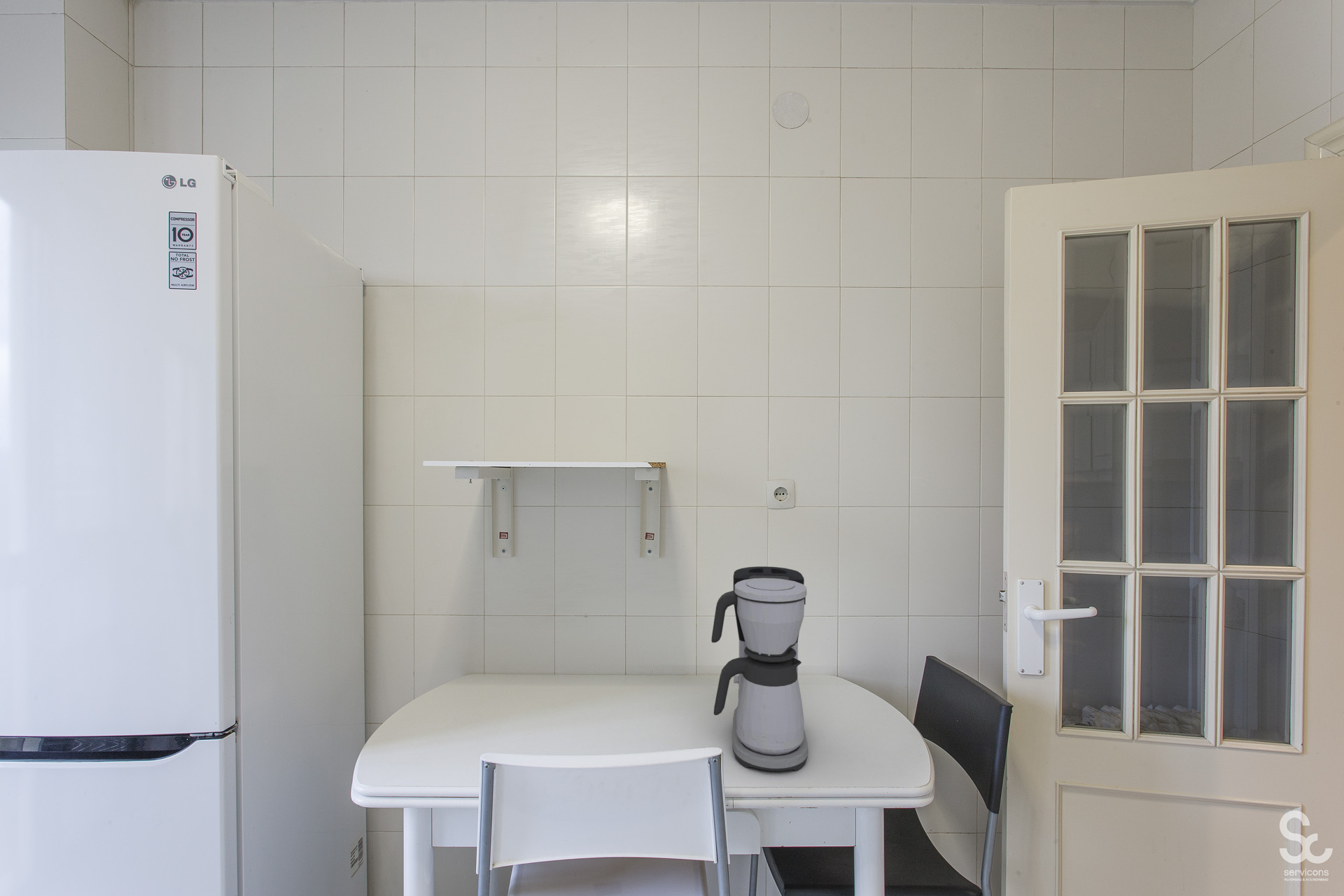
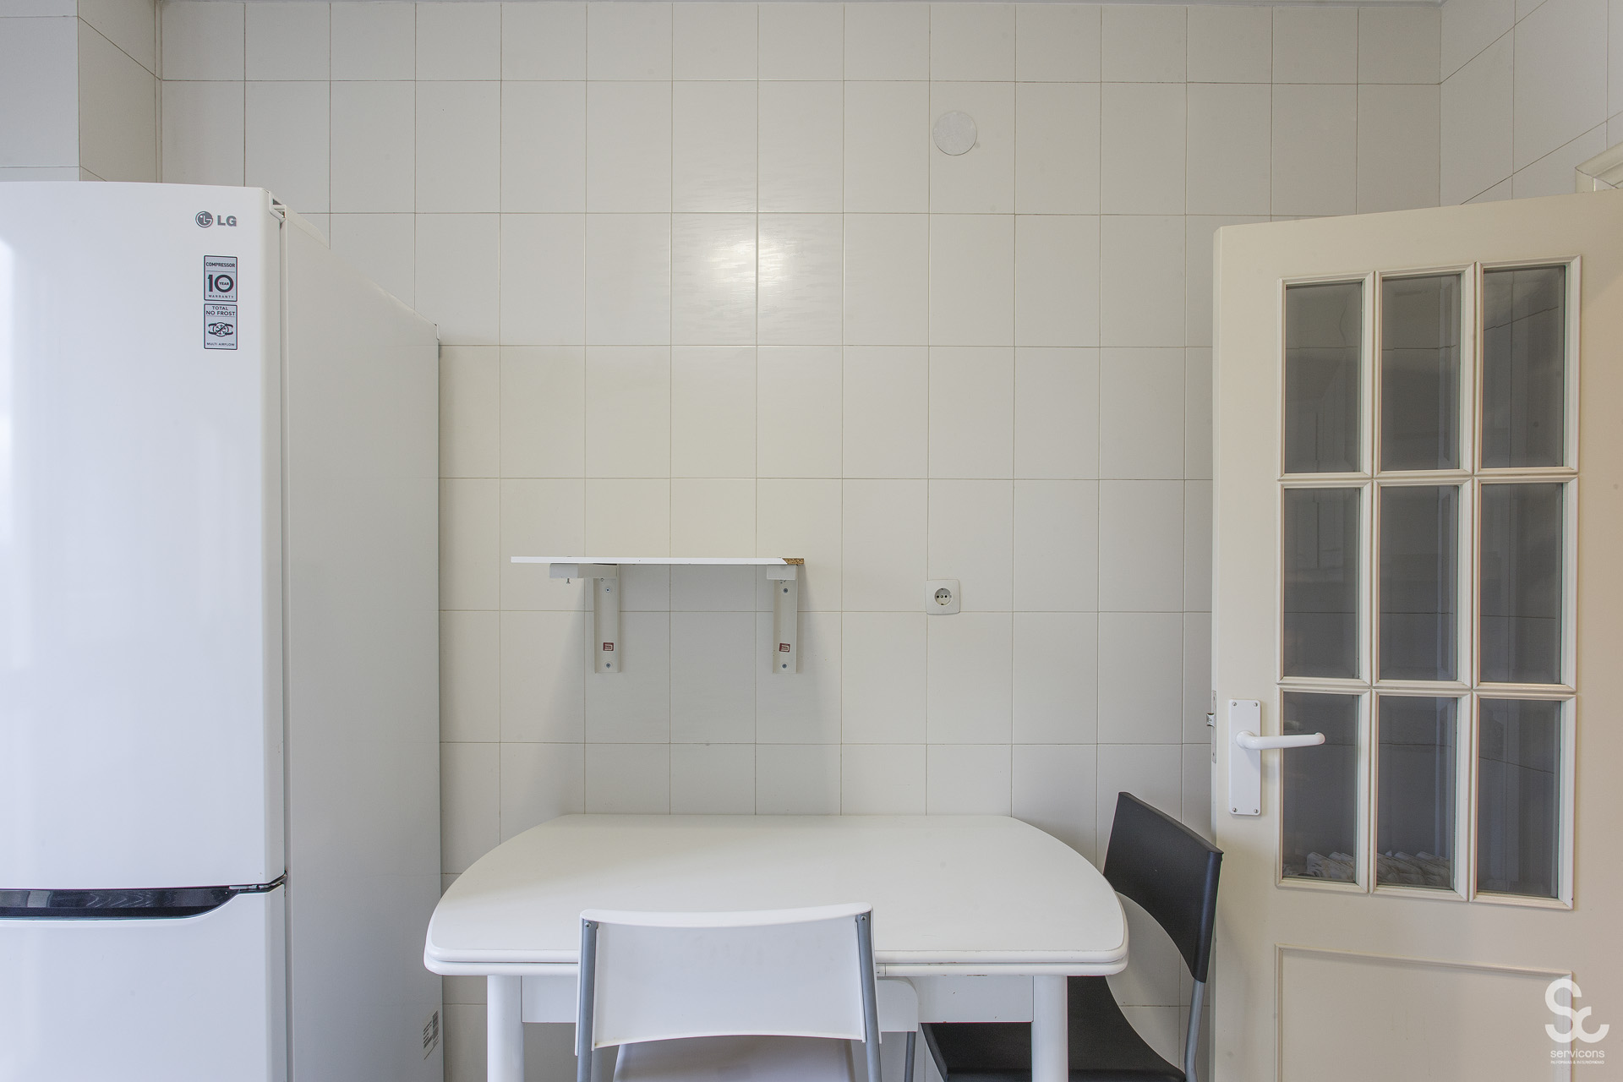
- coffee maker (758, 658)
